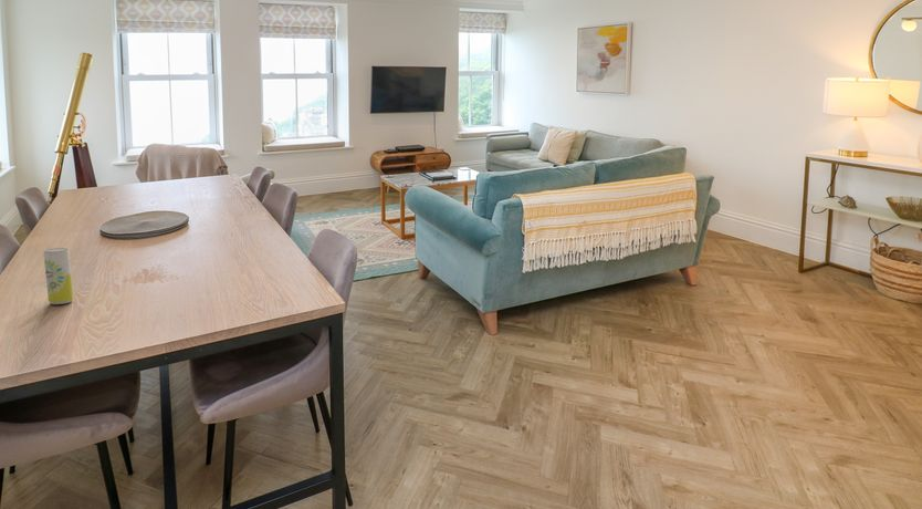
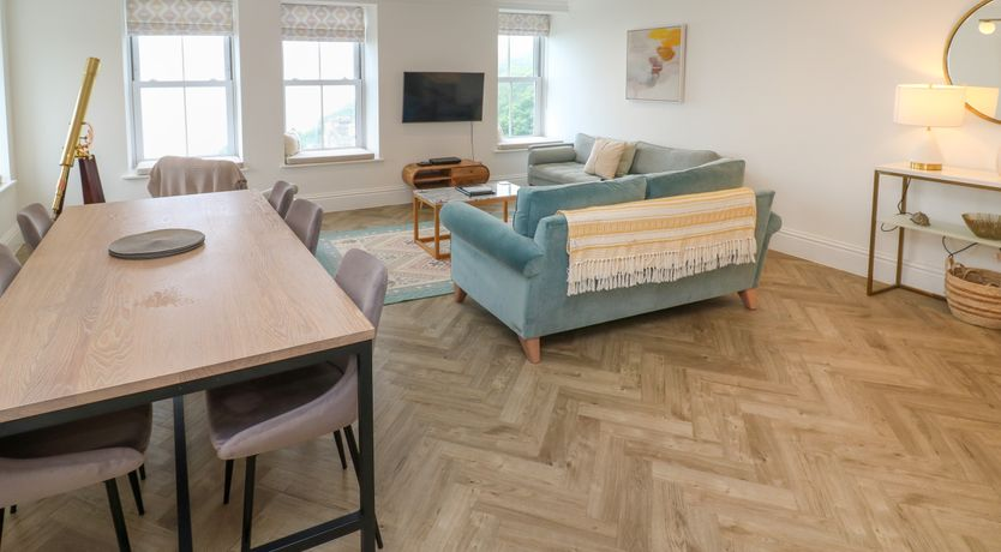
- beverage can (59, 276)
